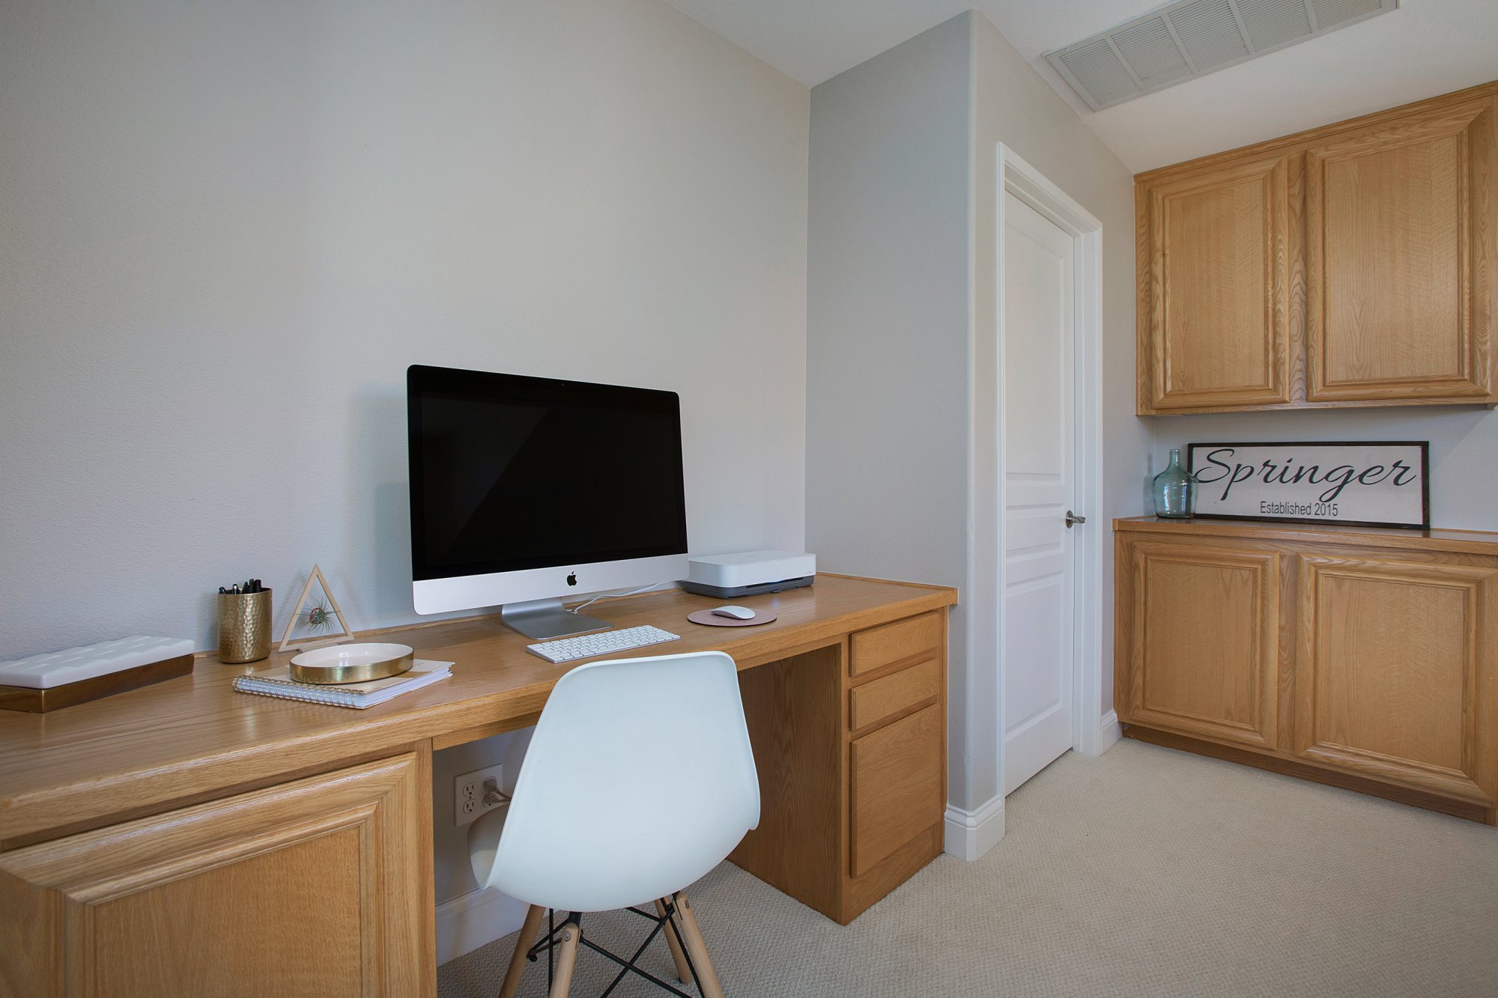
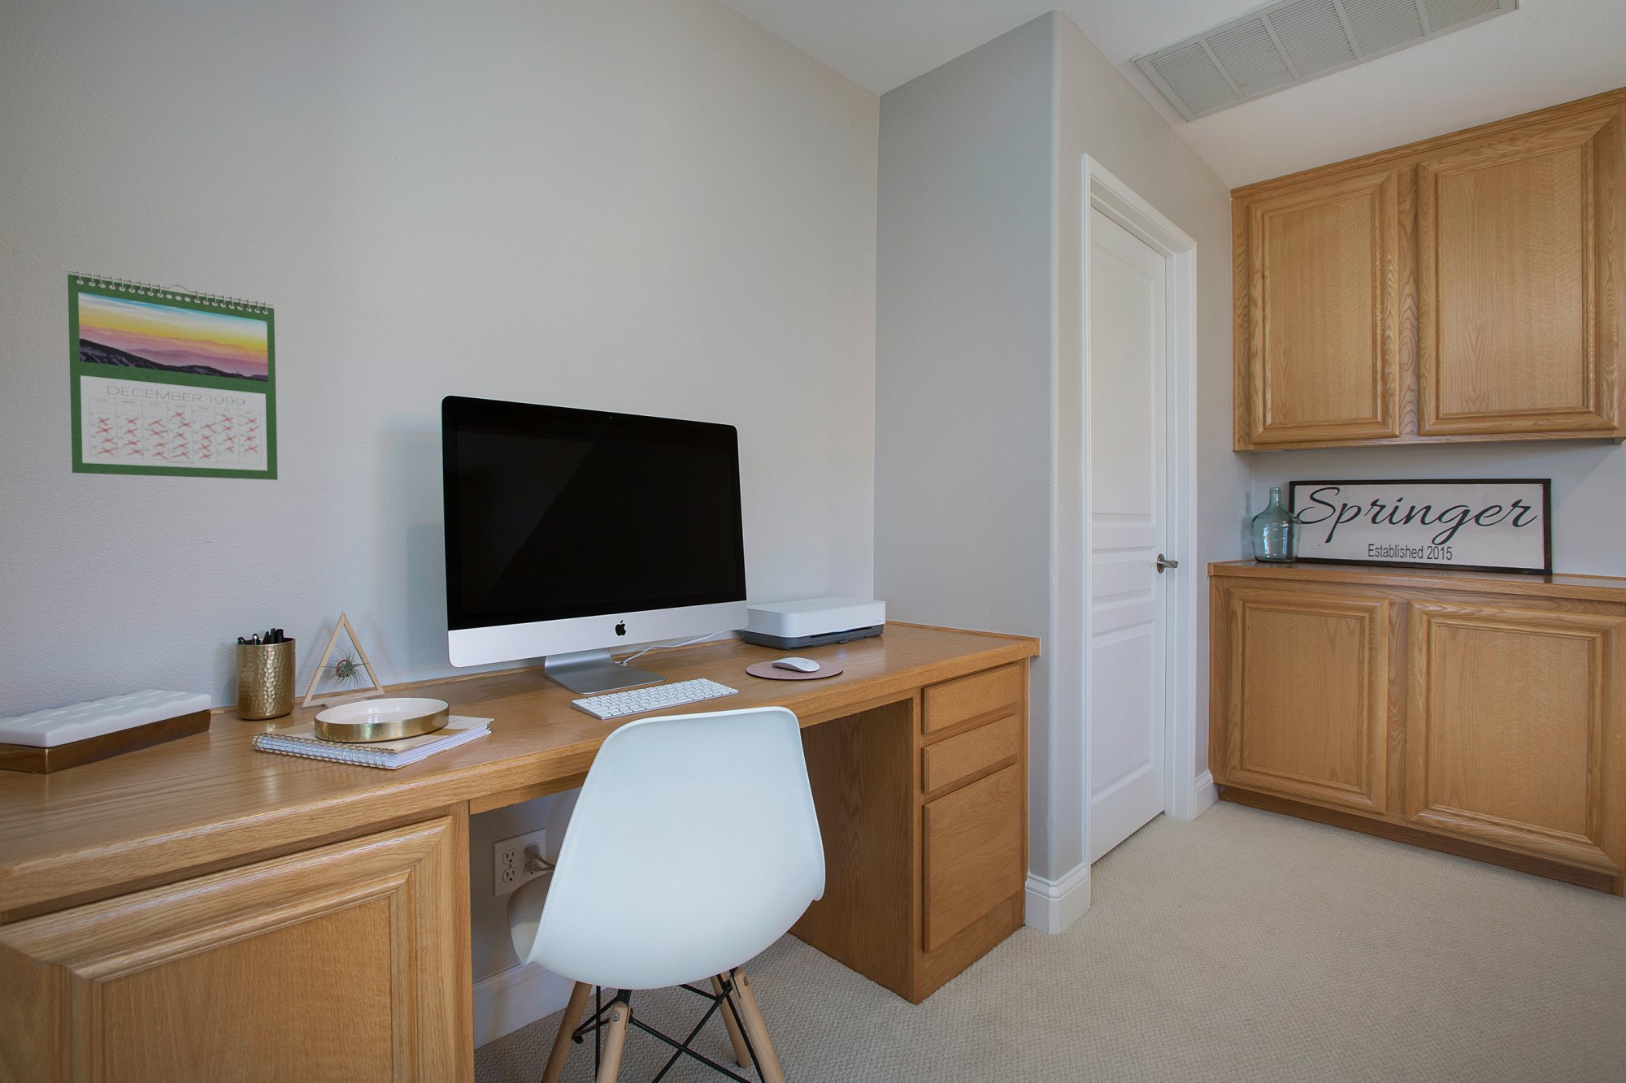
+ calendar (180, 381)
